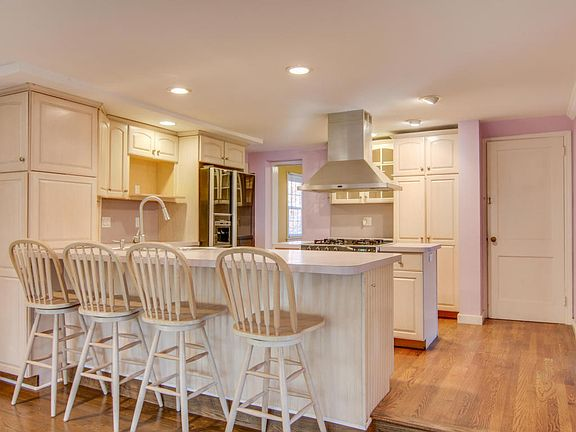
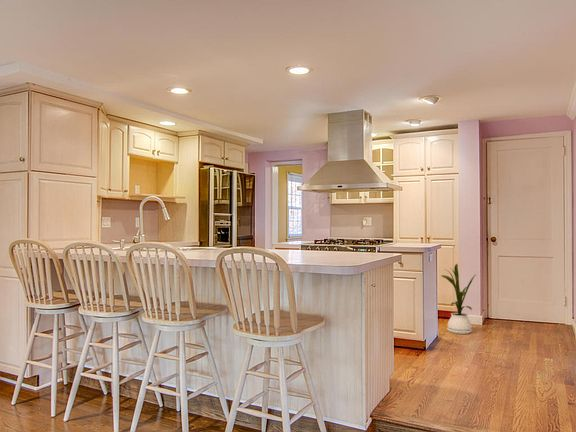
+ house plant (458, 296)
